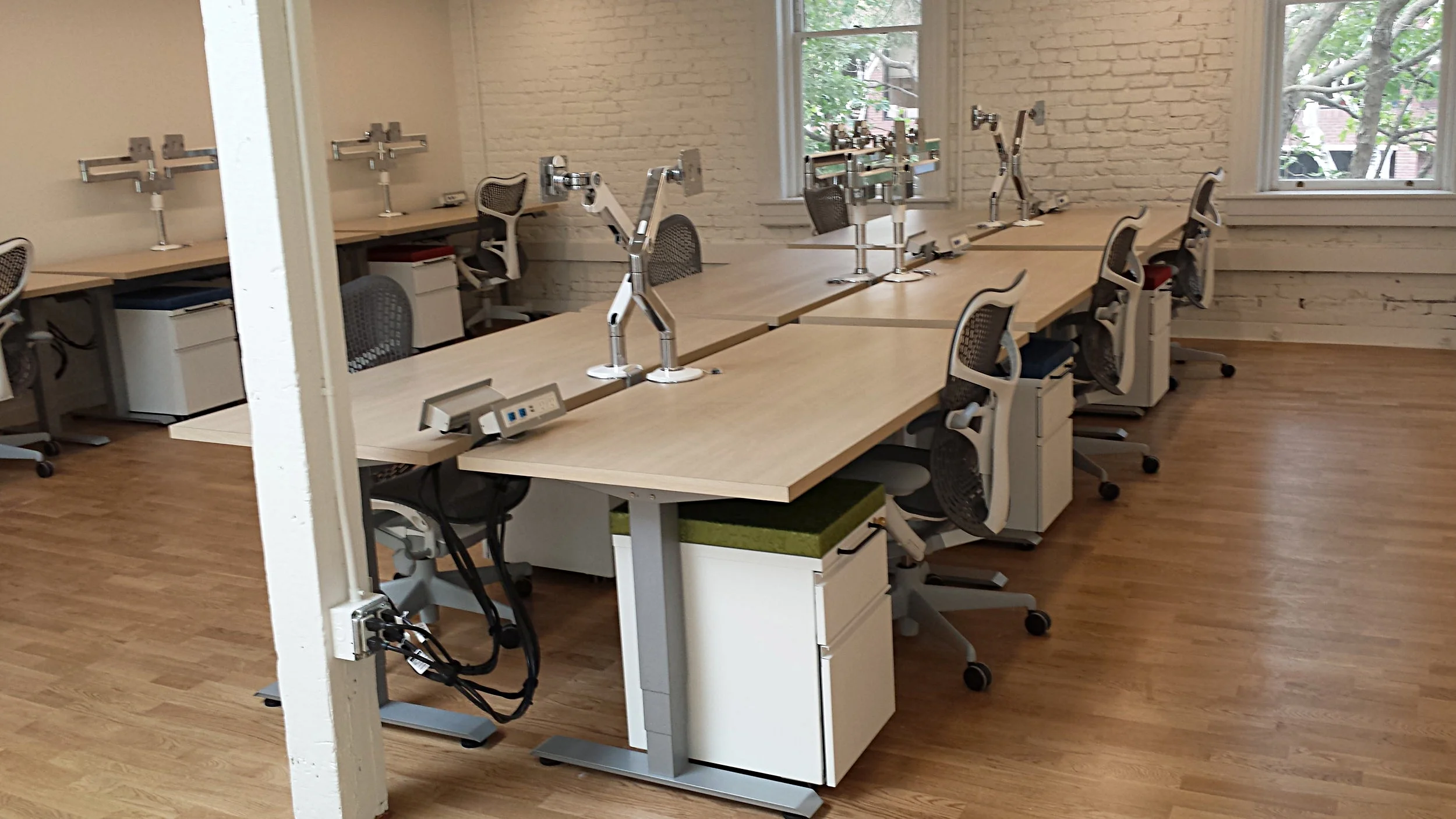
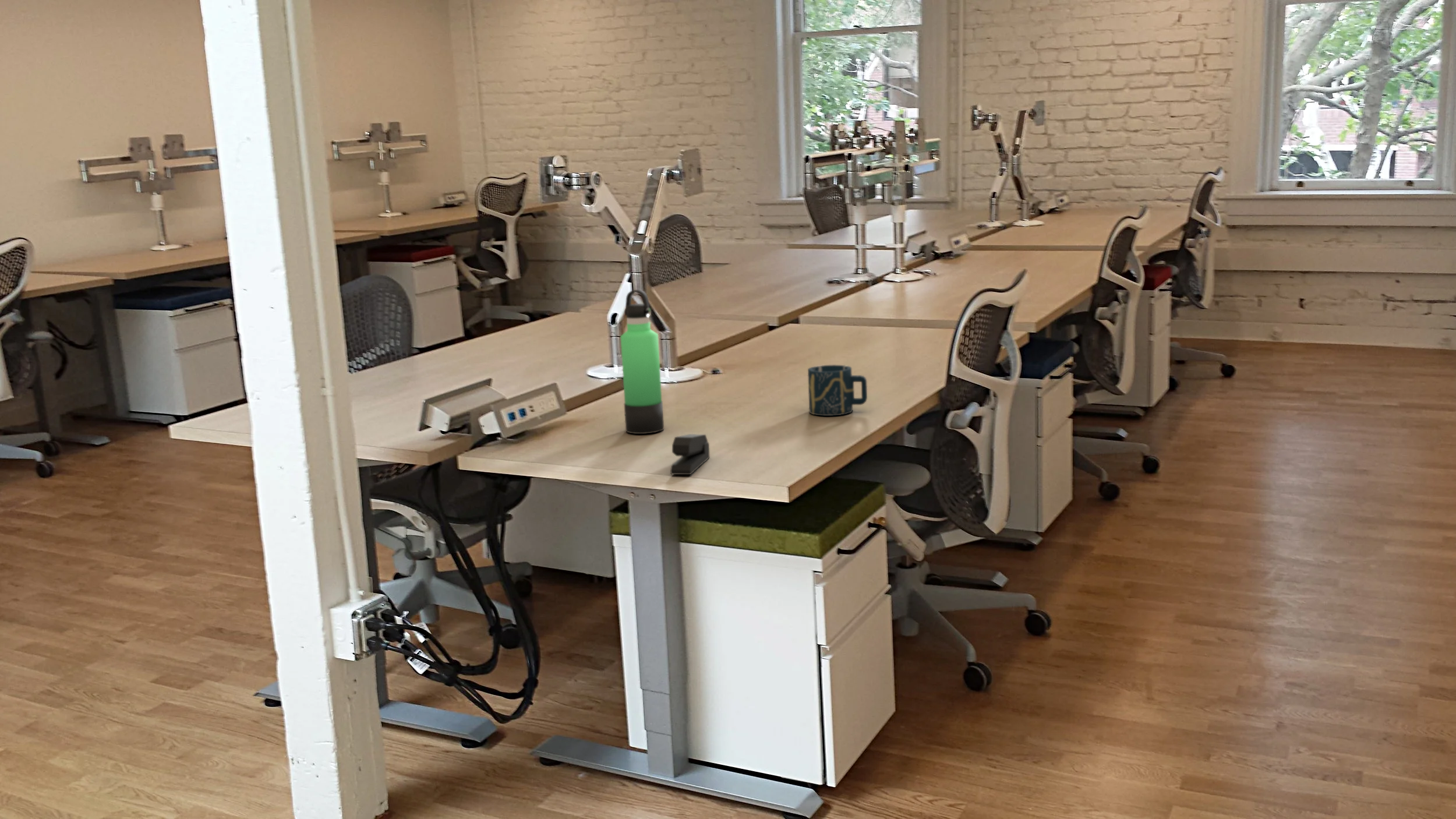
+ stapler (690, 449)
+ thermos bottle (641, 360)
+ cup (837, 390)
